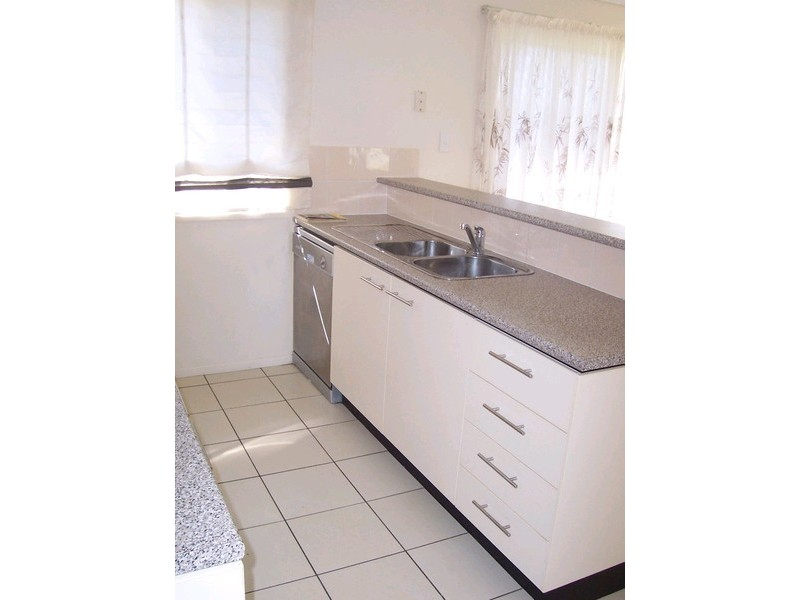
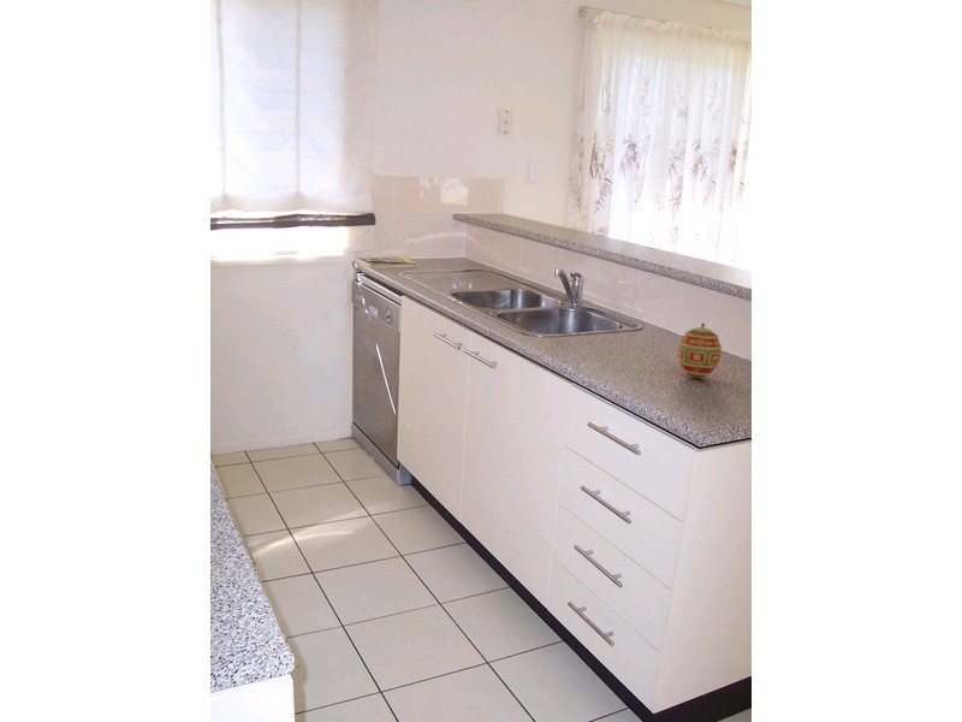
+ decorative egg (699, 350)
